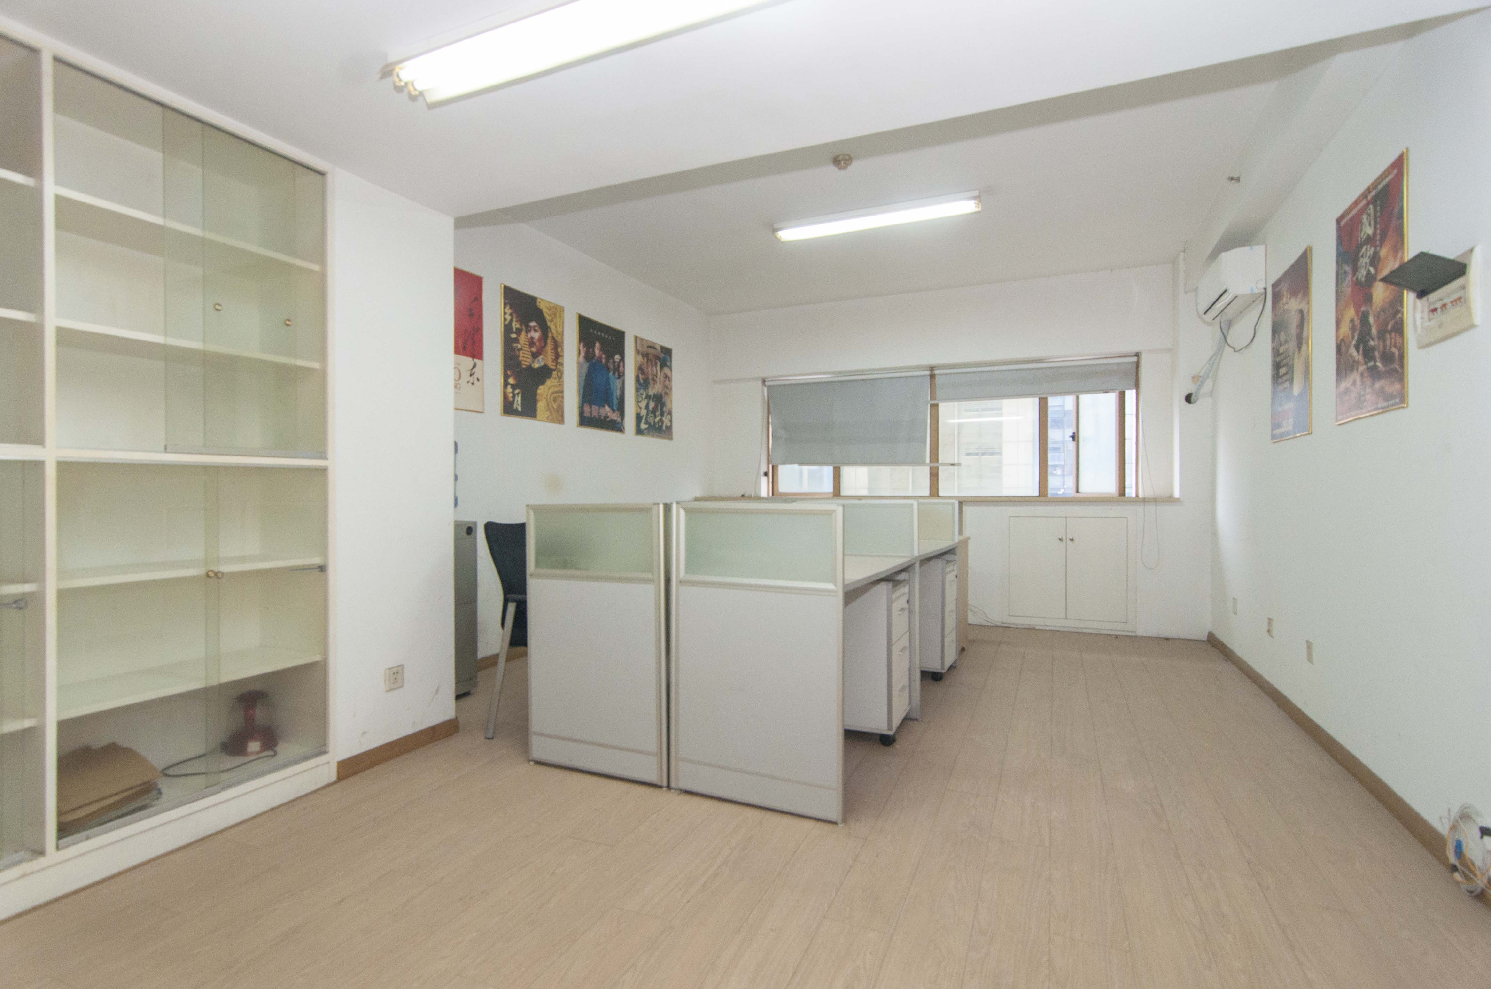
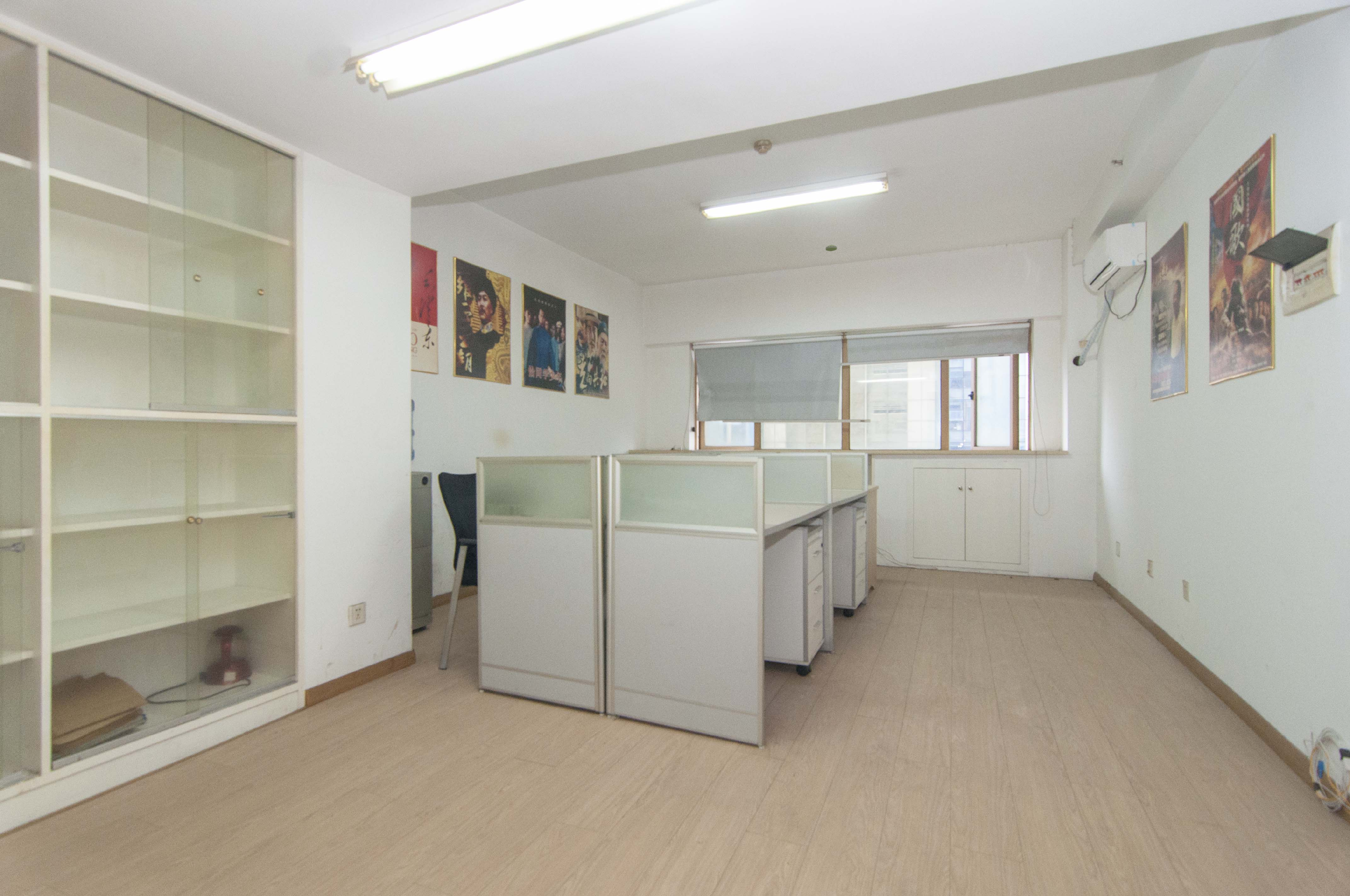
+ smoke detector (831, 248)
